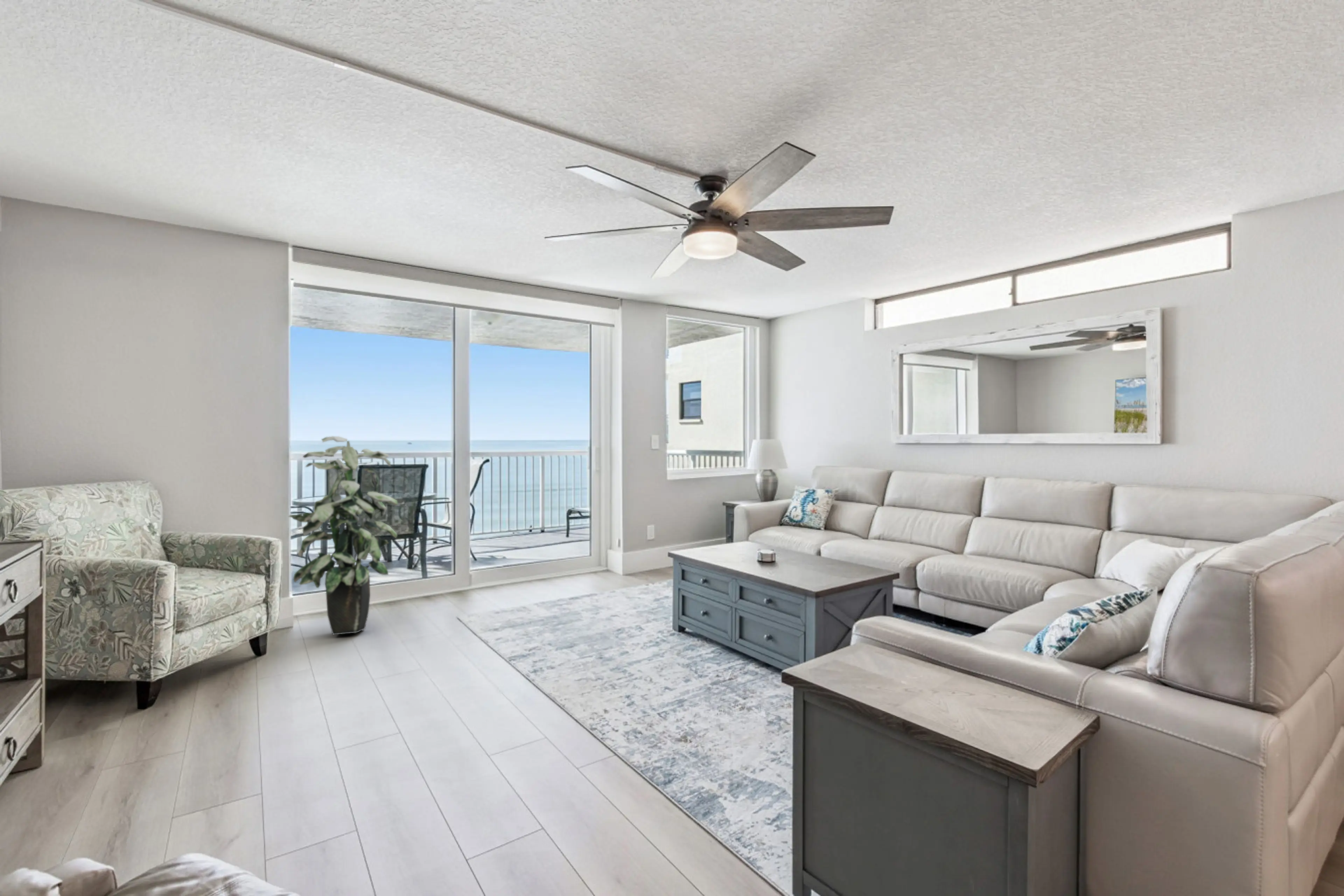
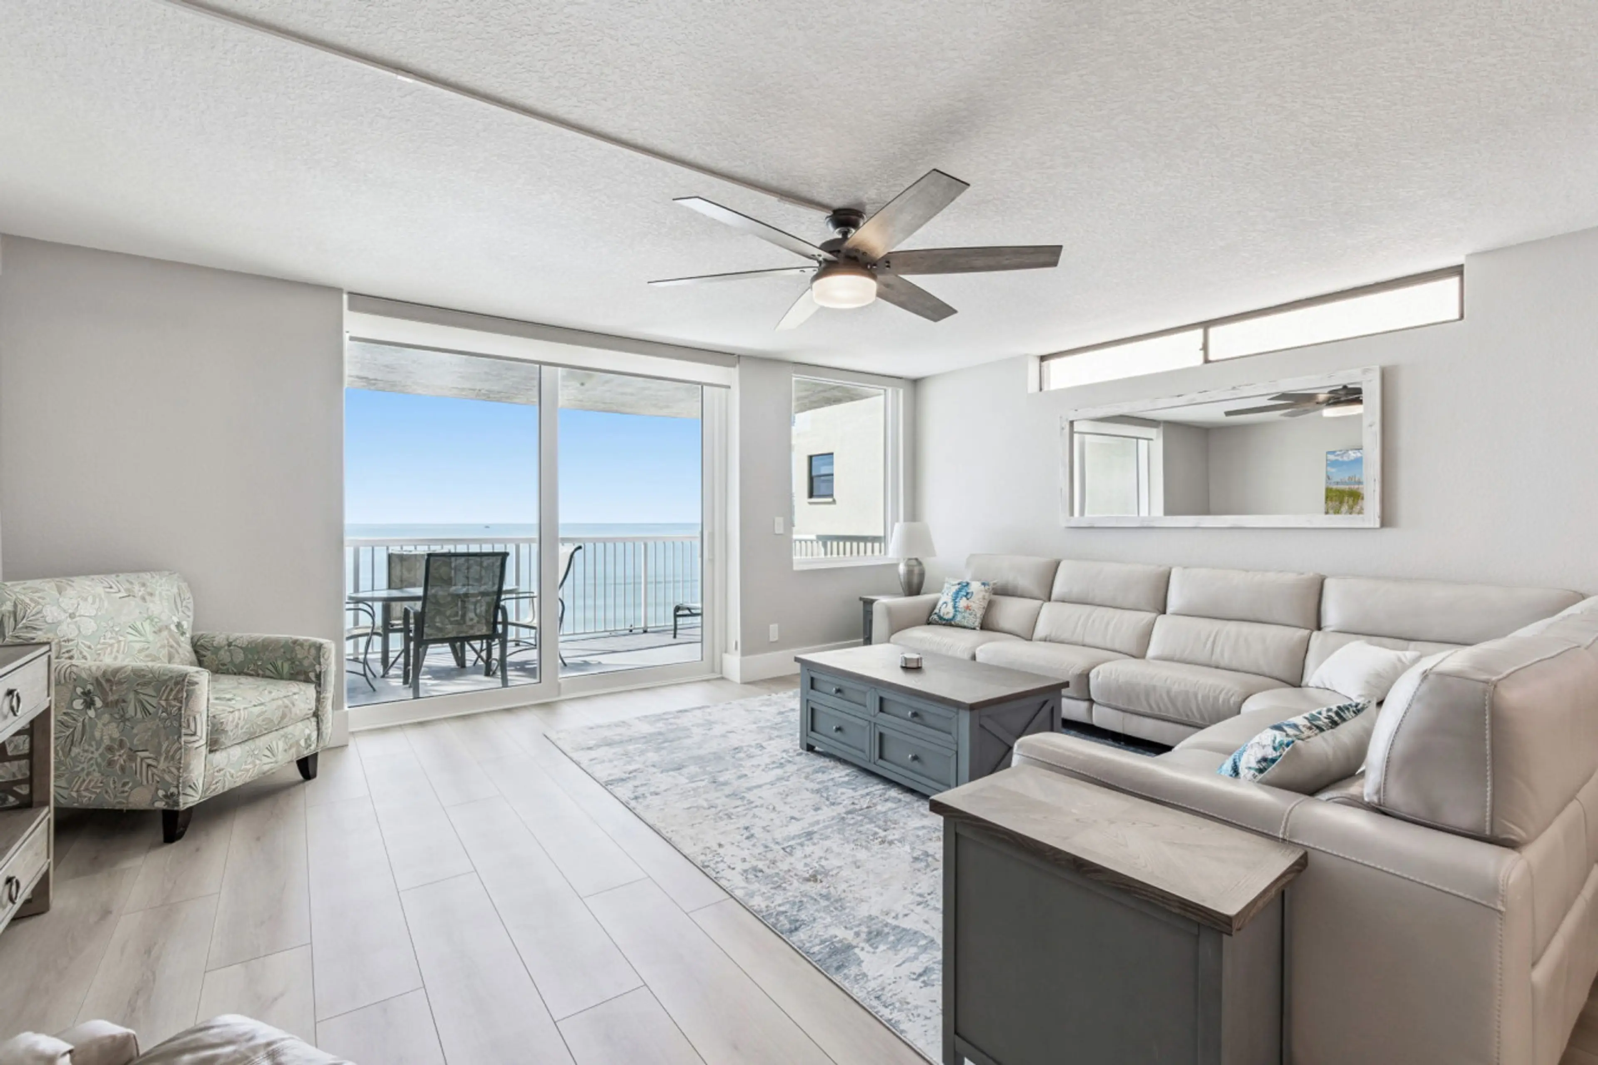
- indoor plant (343, 534)
